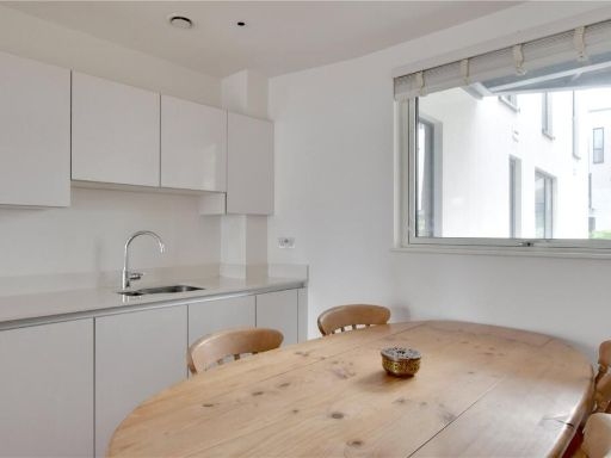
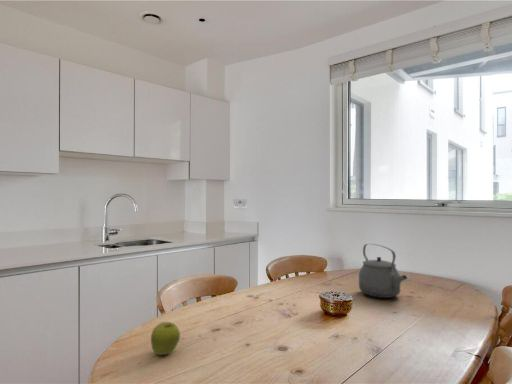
+ tea kettle (383, 271)
+ fruit (165, 338)
